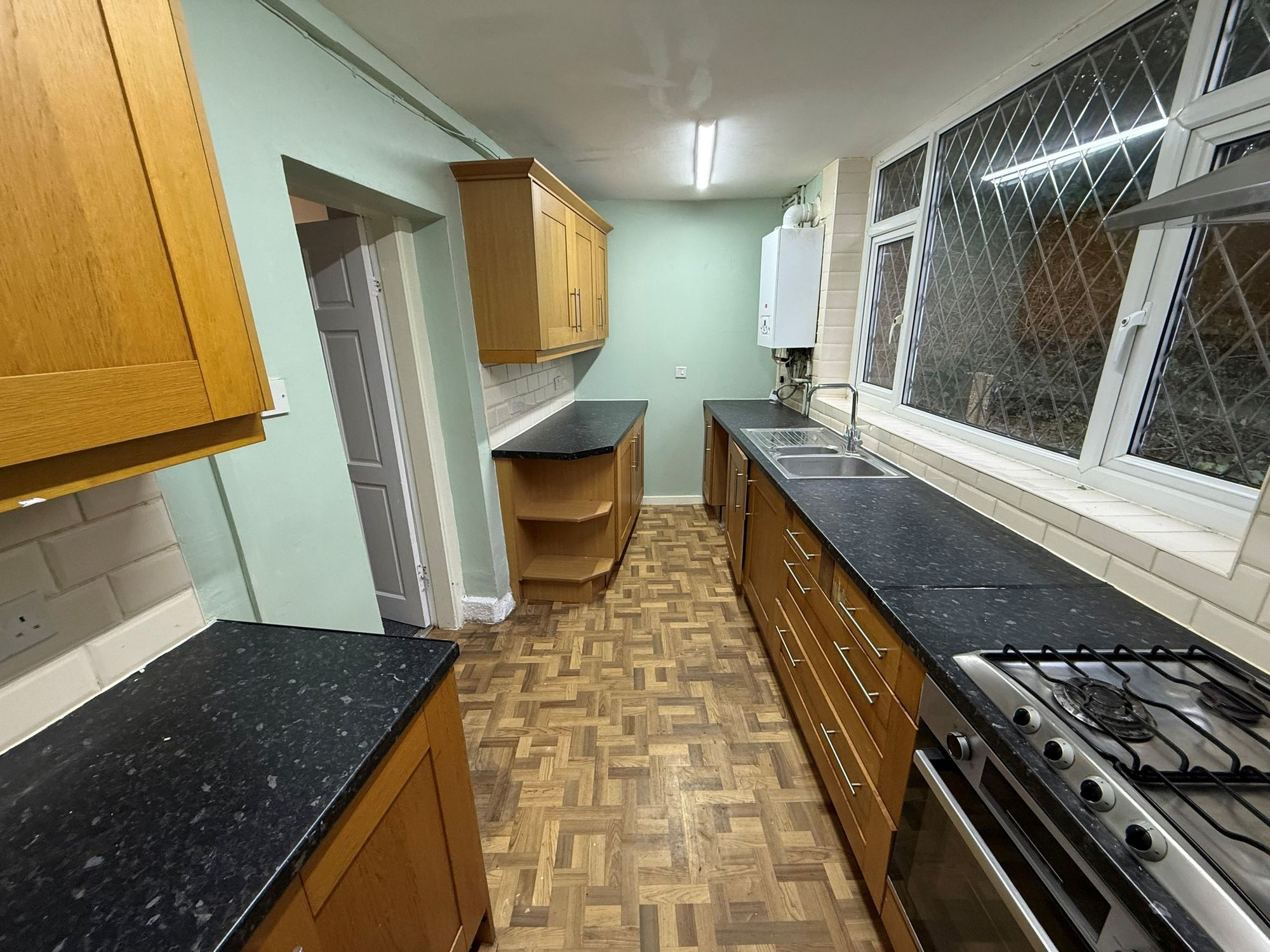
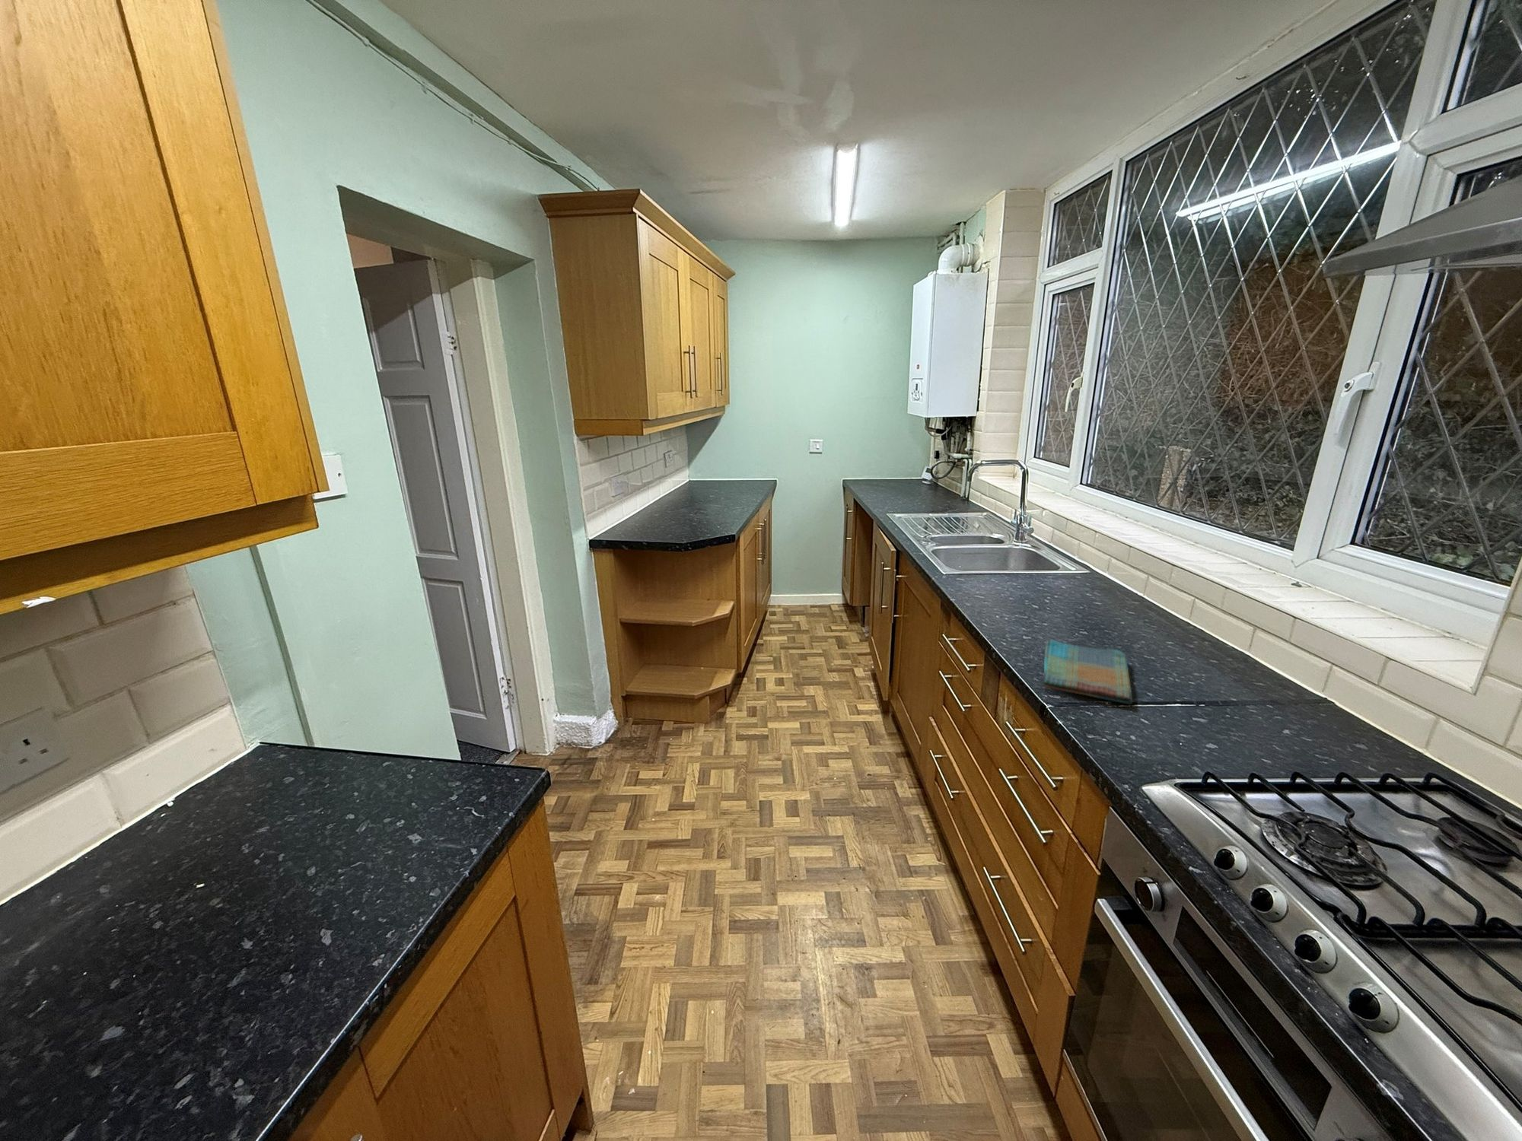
+ dish towel (1086, 669)
